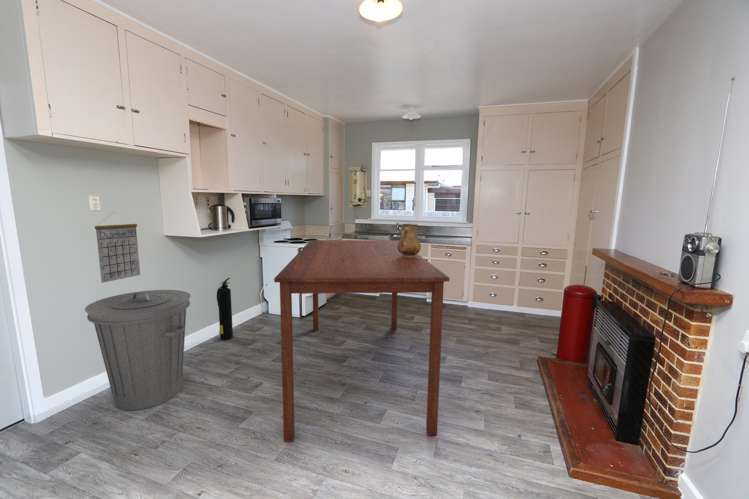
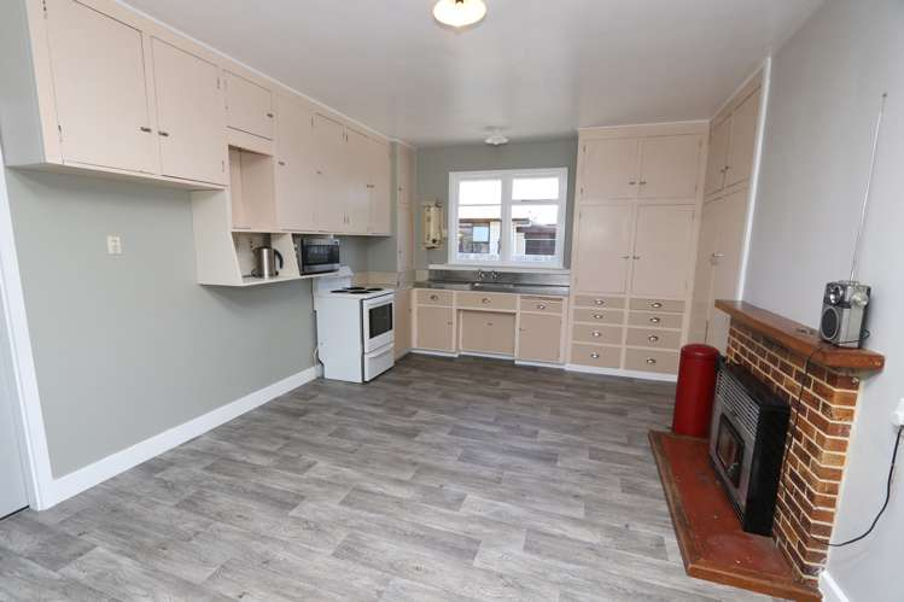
- trash can (145, 344)
- dining table (357, 292)
- fire extinguisher (224, 309)
- calendar (118, 245)
- ceramic pitcher (409, 240)
